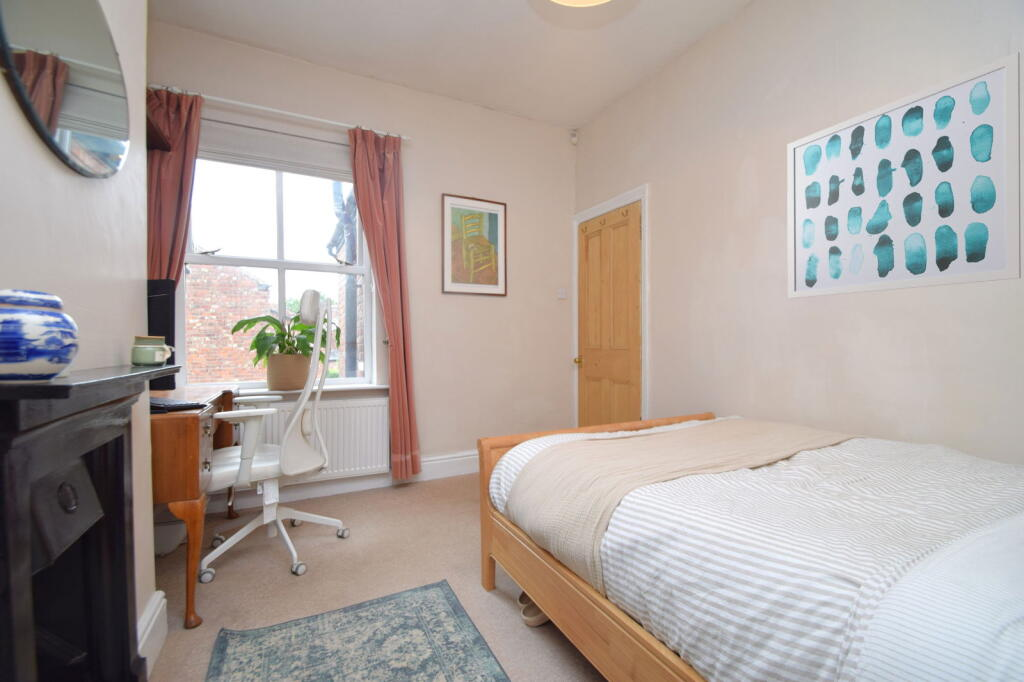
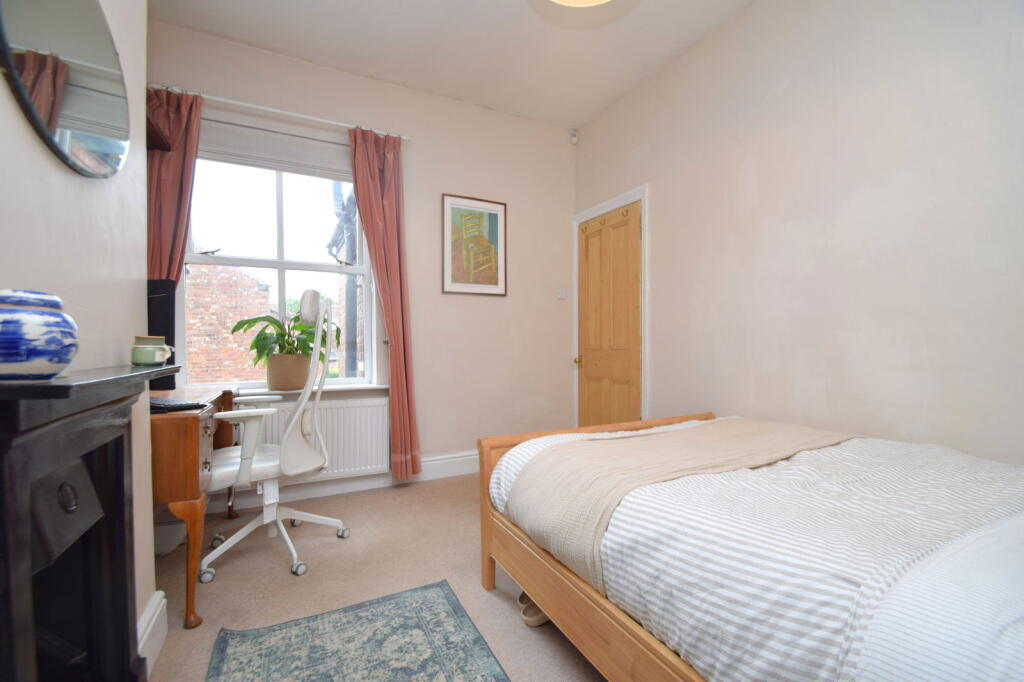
- wall art (882, 198)
